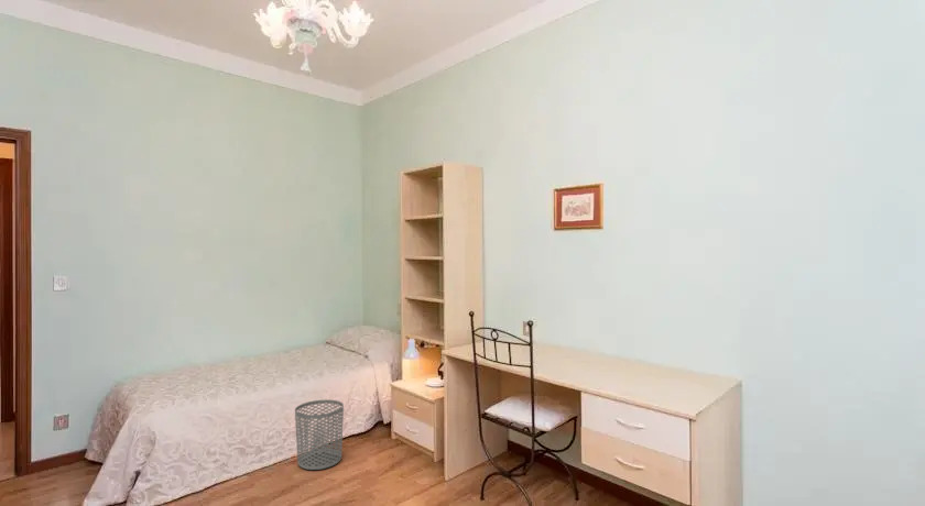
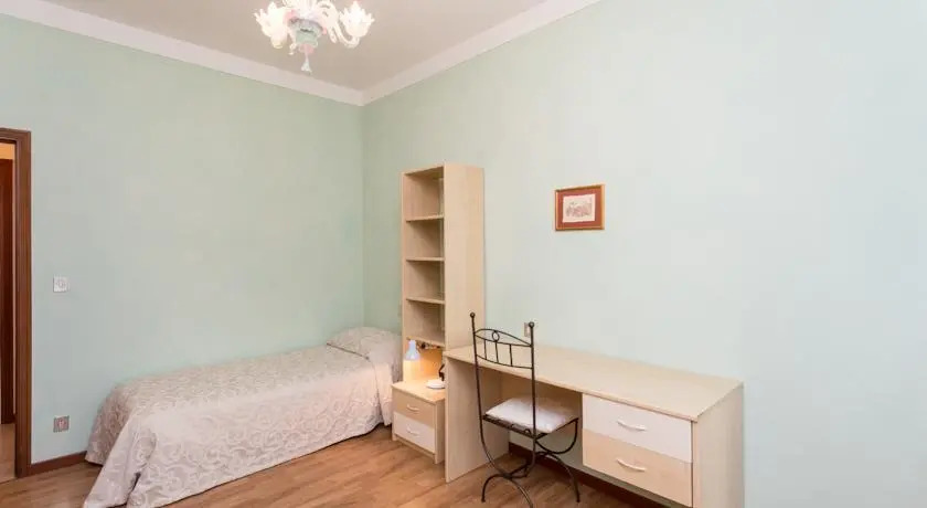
- waste bin (319, 433)
